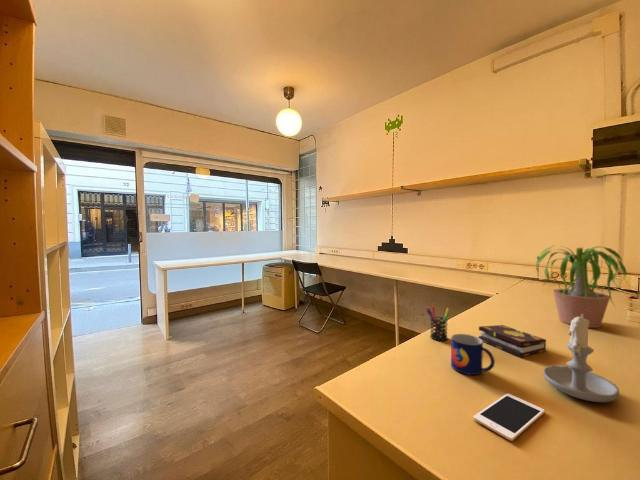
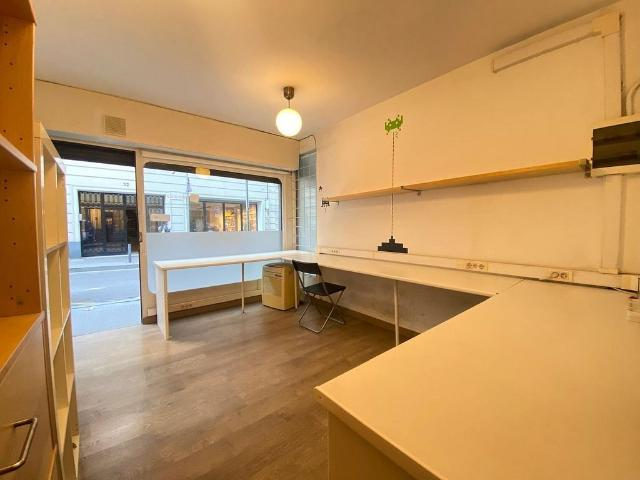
- mug (472, 355)
- candle (579, 352)
- book (510, 338)
- potted plant (573, 285)
- cell phone (509, 414)
- pen holder (439, 322)
